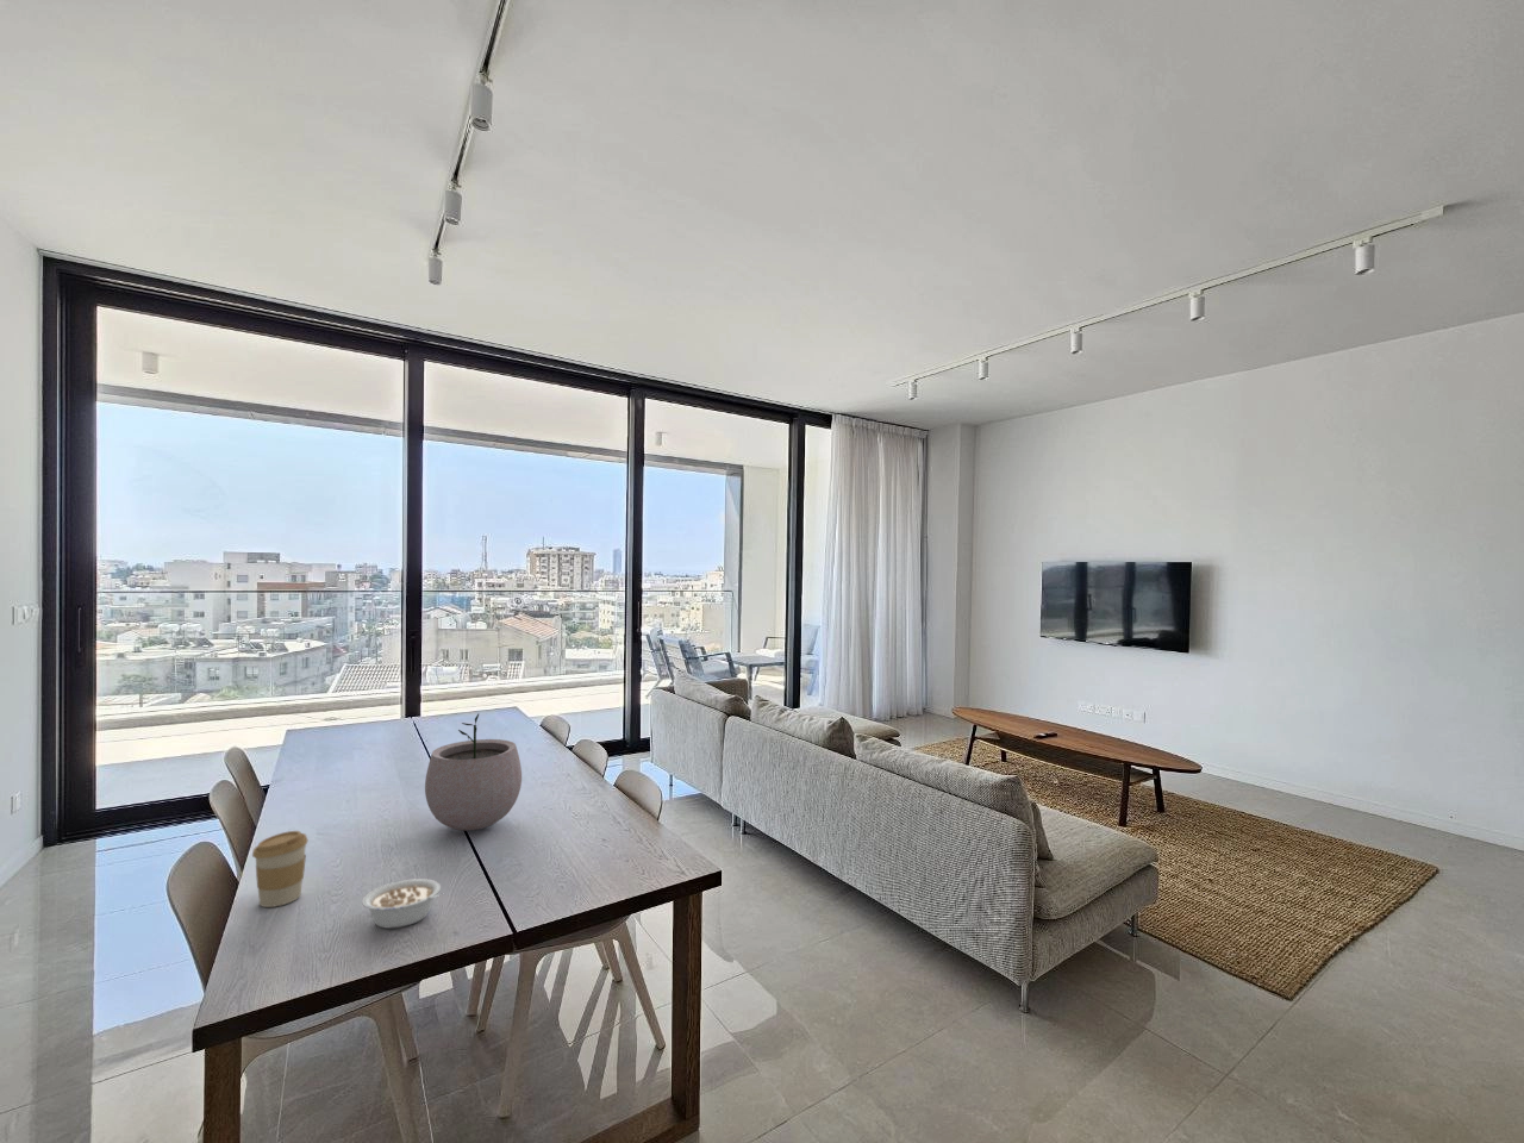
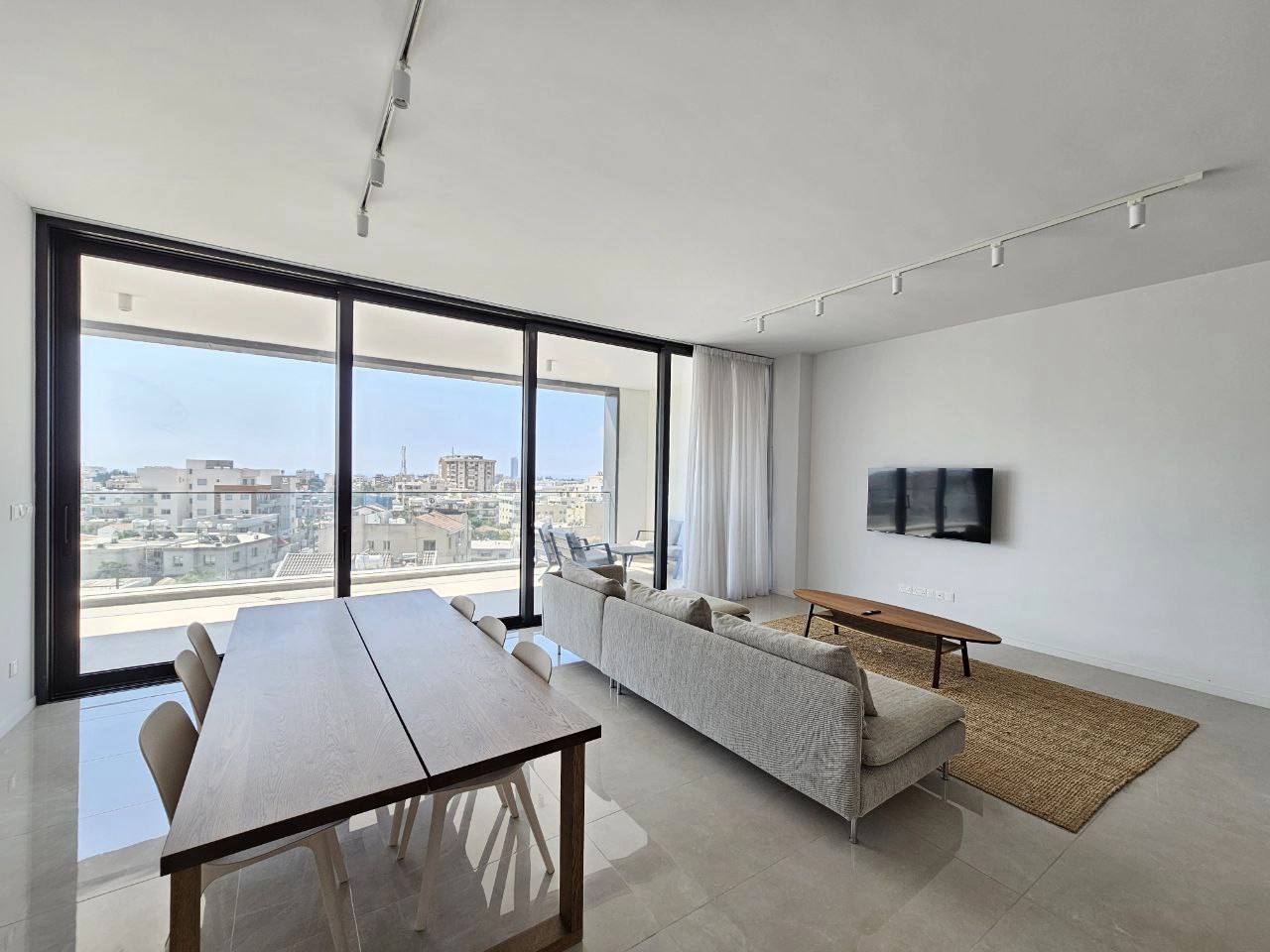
- legume (404, 902)
- coffee cup (280, 867)
- plant pot (474, 770)
